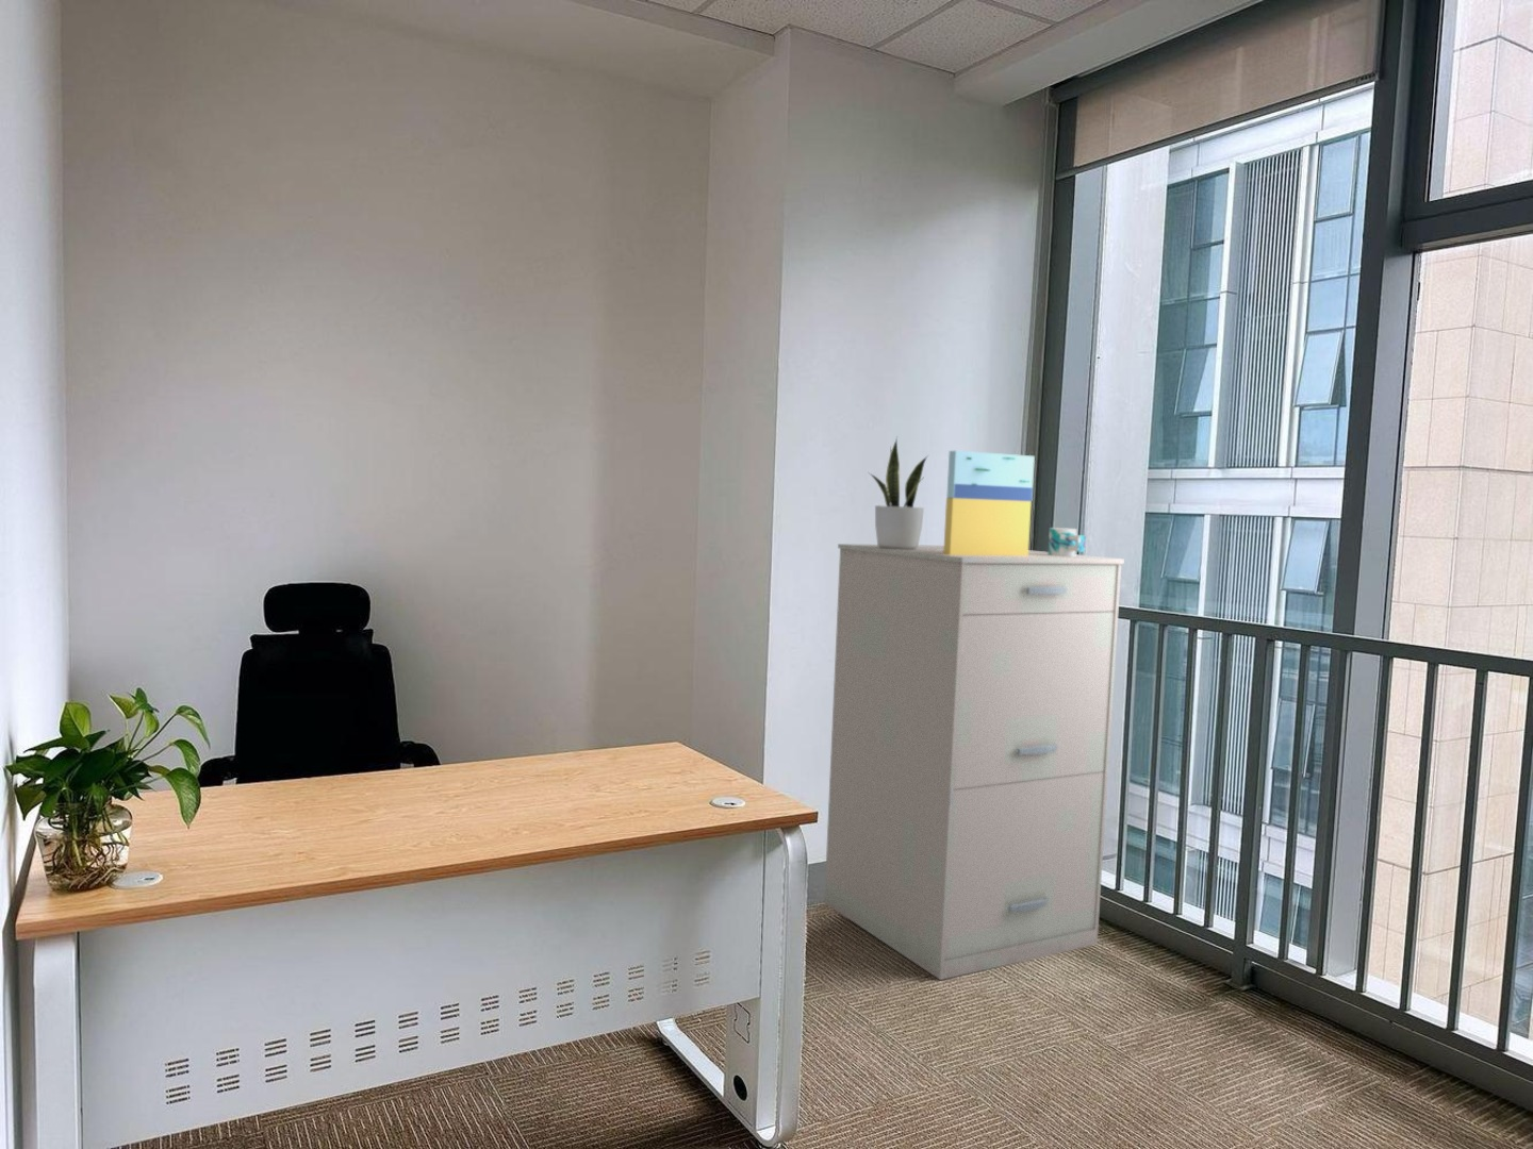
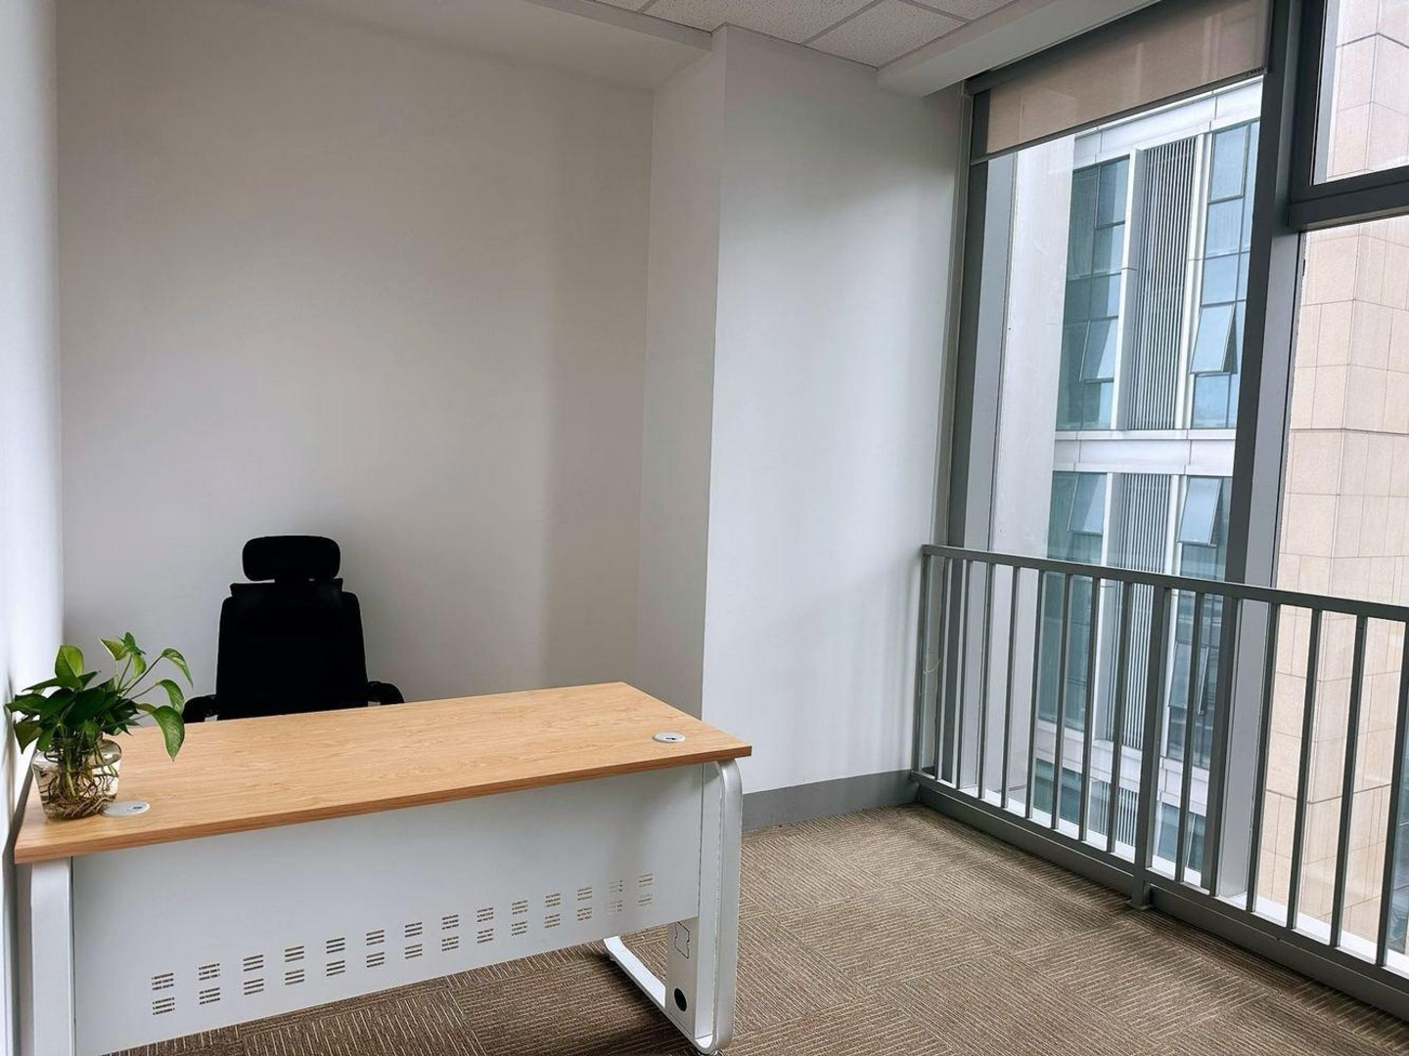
- filing cabinet (967, 740)
- potted plant (898, 491)
- architectural model (991, 503)
- mug (1067, 542)
